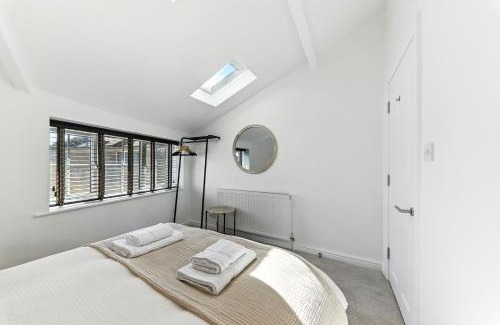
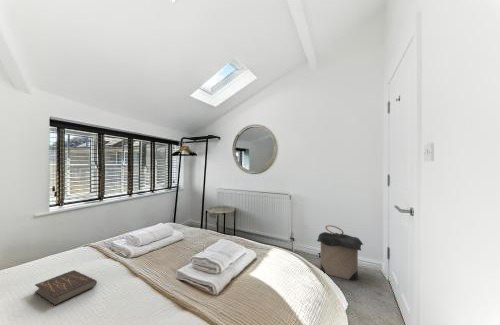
+ book (66, 285)
+ laundry hamper (339, 249)
